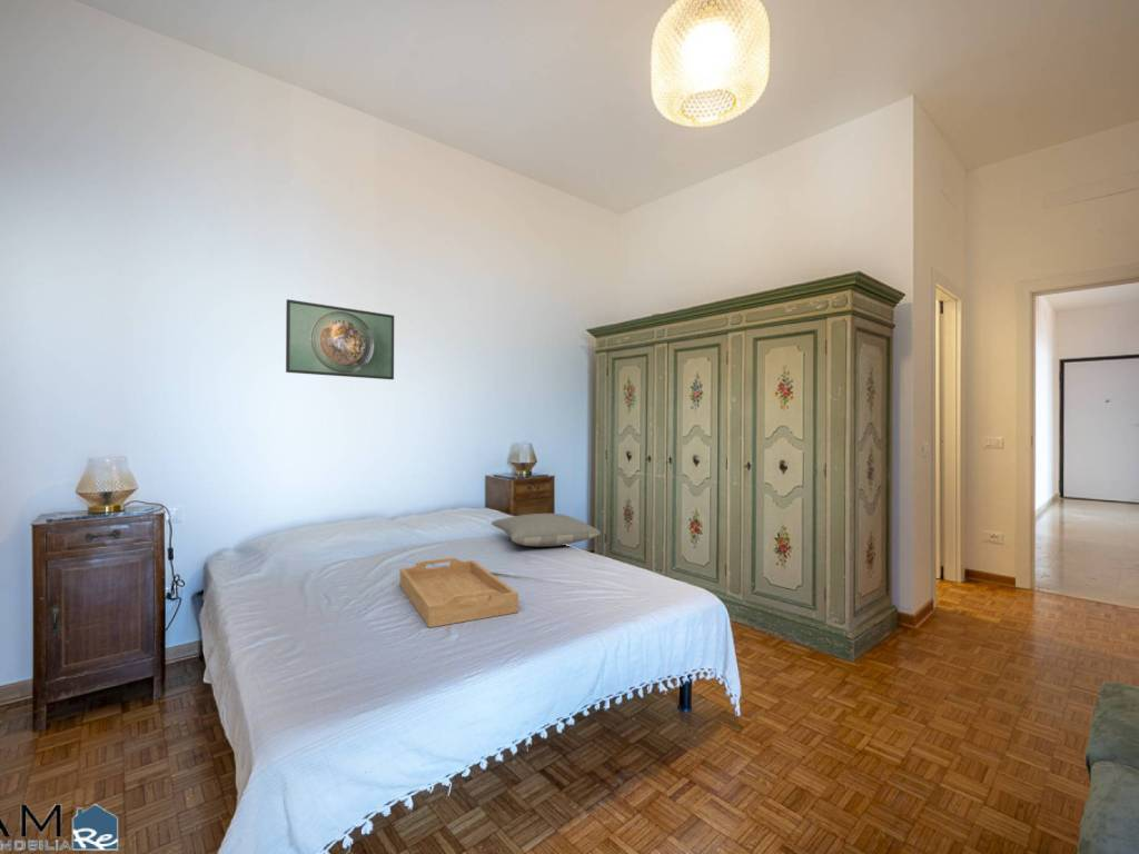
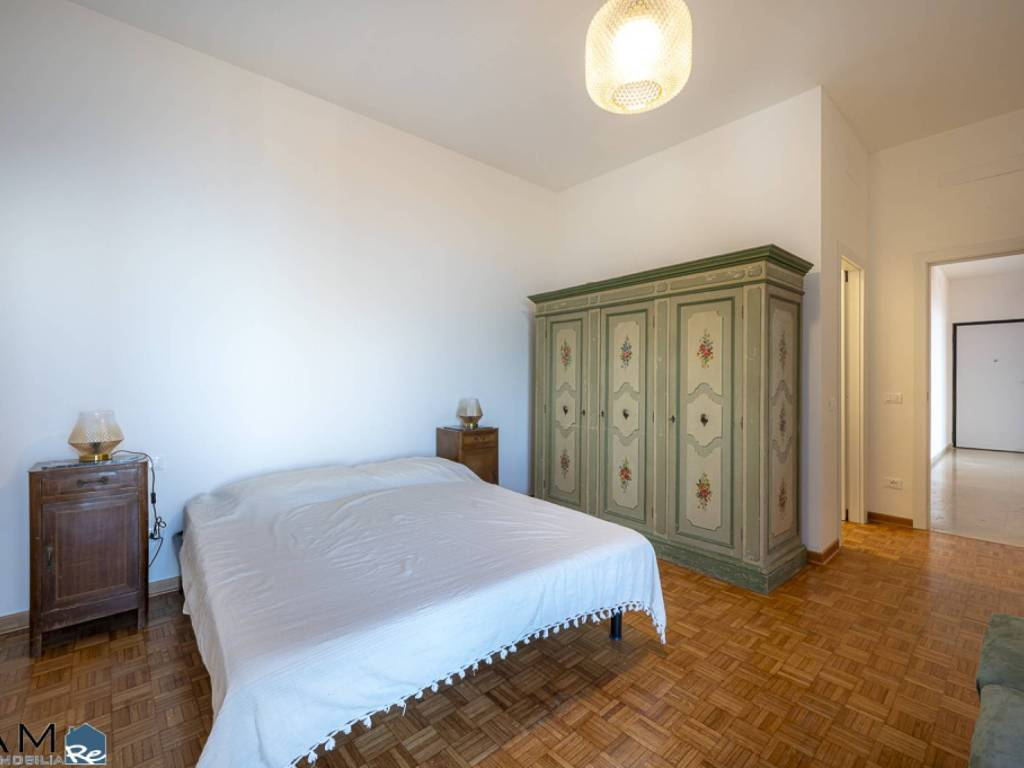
- serving tray (454, 586)
- pillow (543, 527)
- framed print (343, 341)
